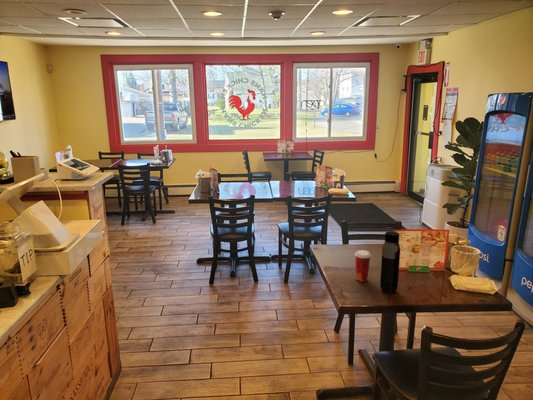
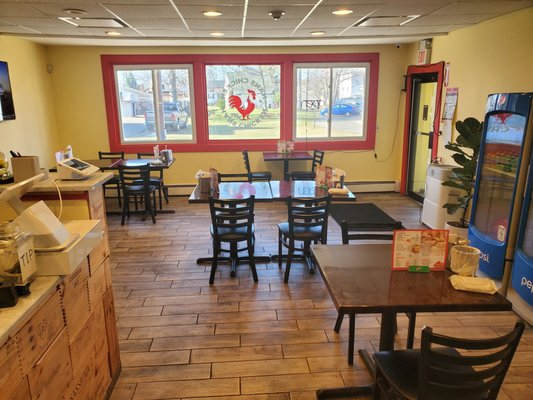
- water bottle (390, 262)
- paper cup (362, 266)
